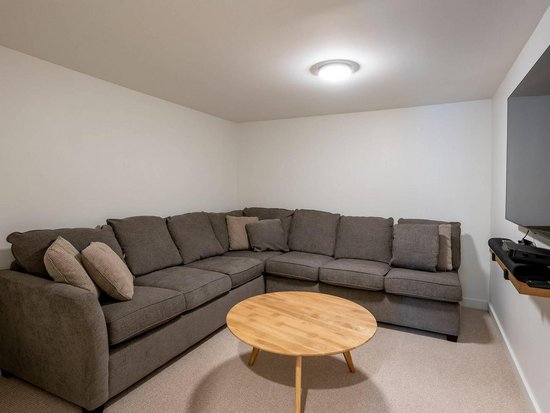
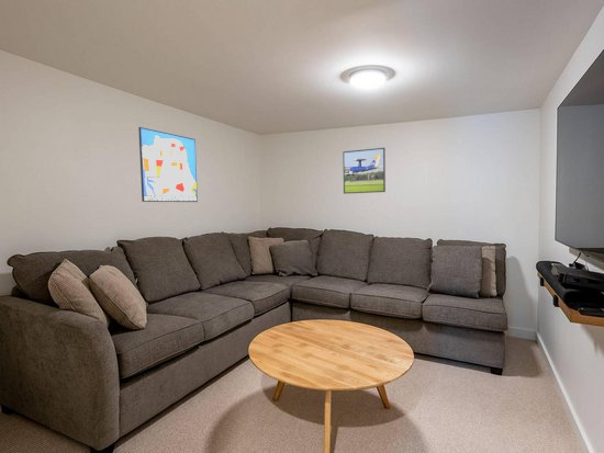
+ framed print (363, 171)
+ wall art (170, 168)
